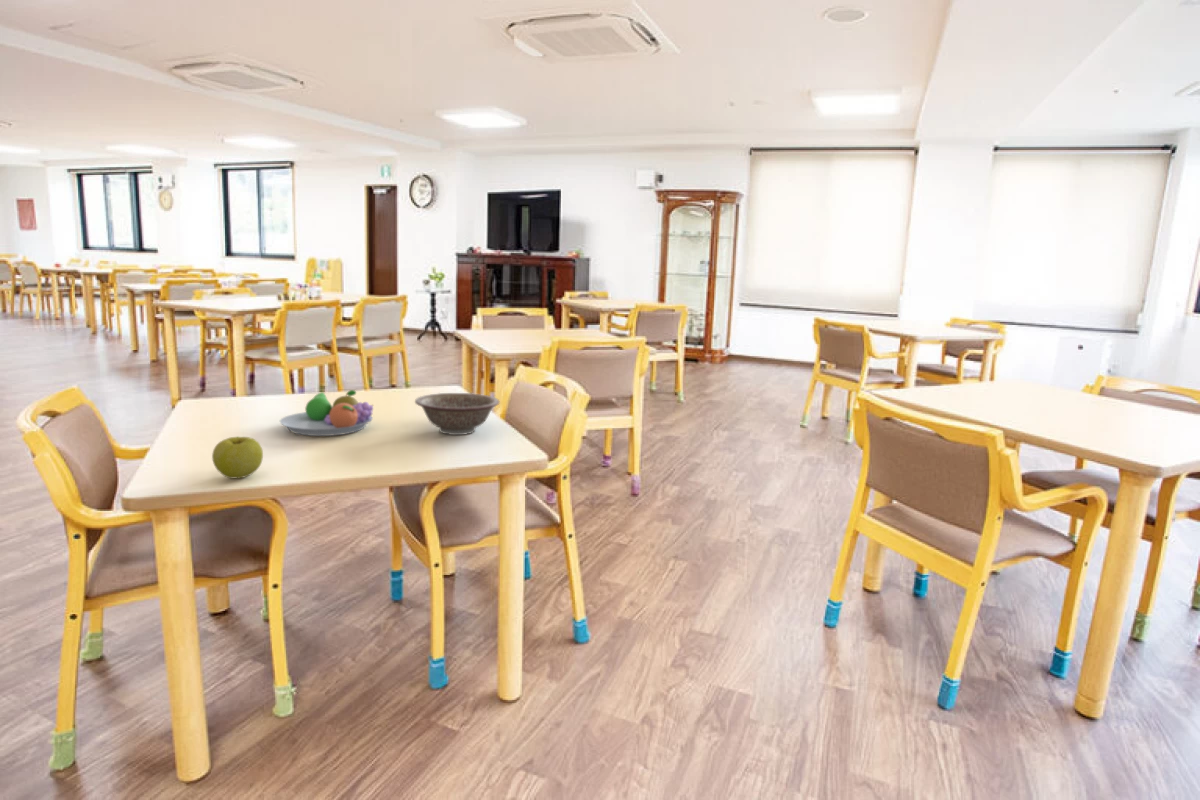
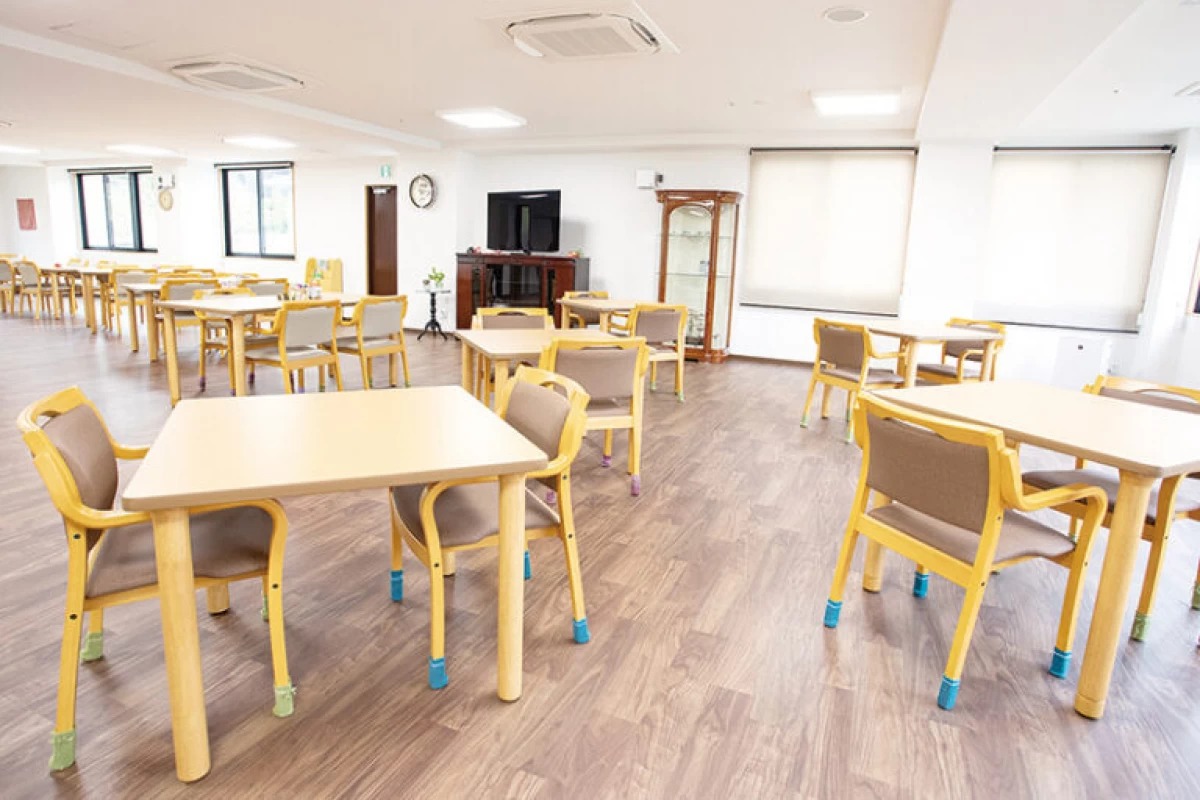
- fruit bowl (328, 410)
- decorative bowl (457, 415)
- apple (238, 457)
